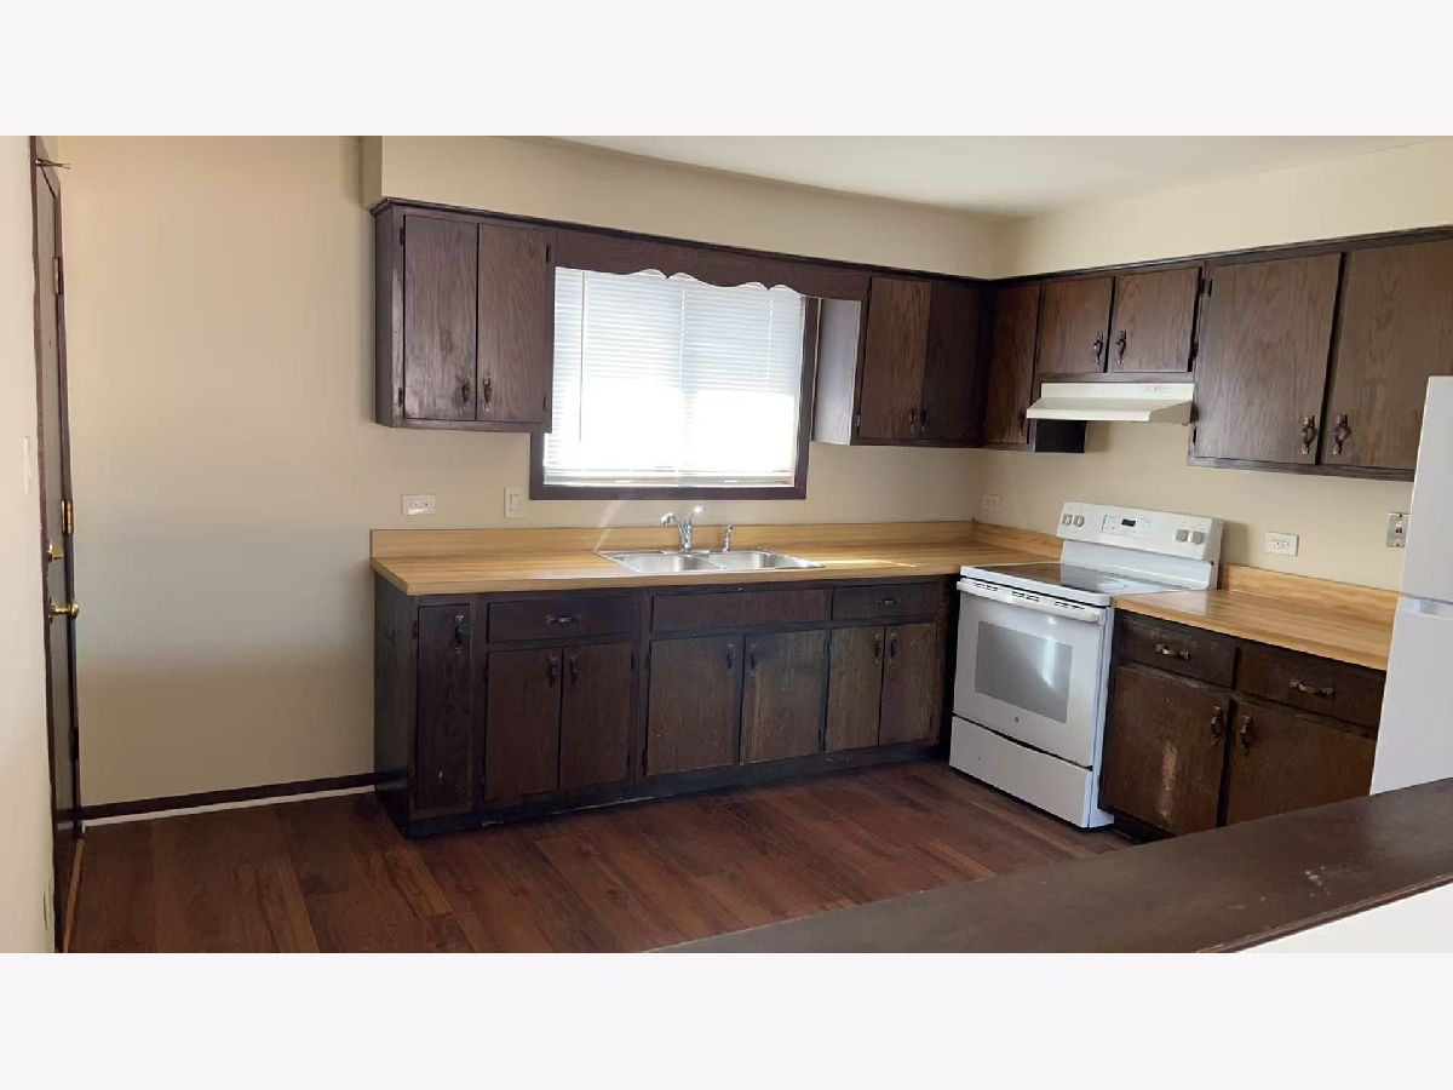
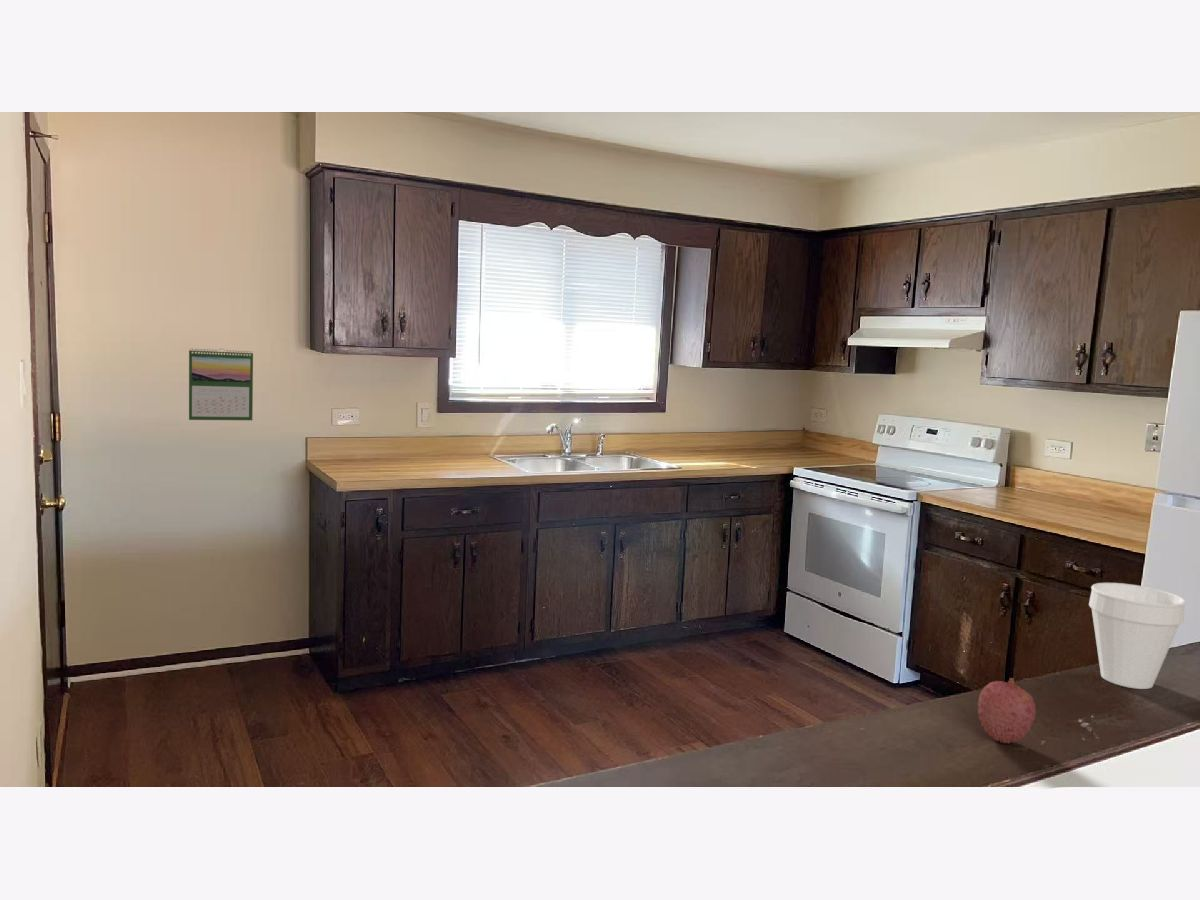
+ calendar (221, 384)
+ cup (1132, 636)
+ fruit (1006, 710)
